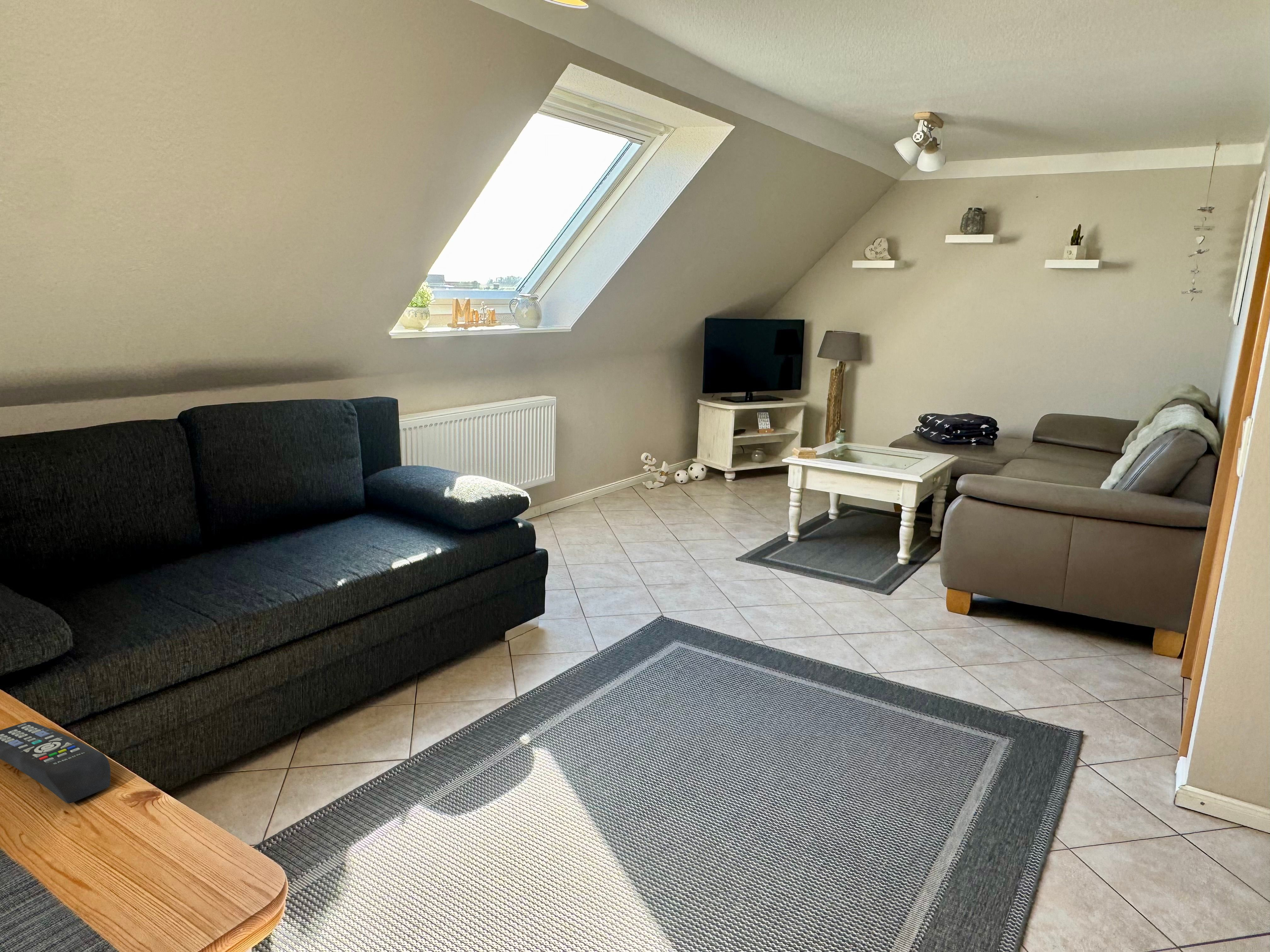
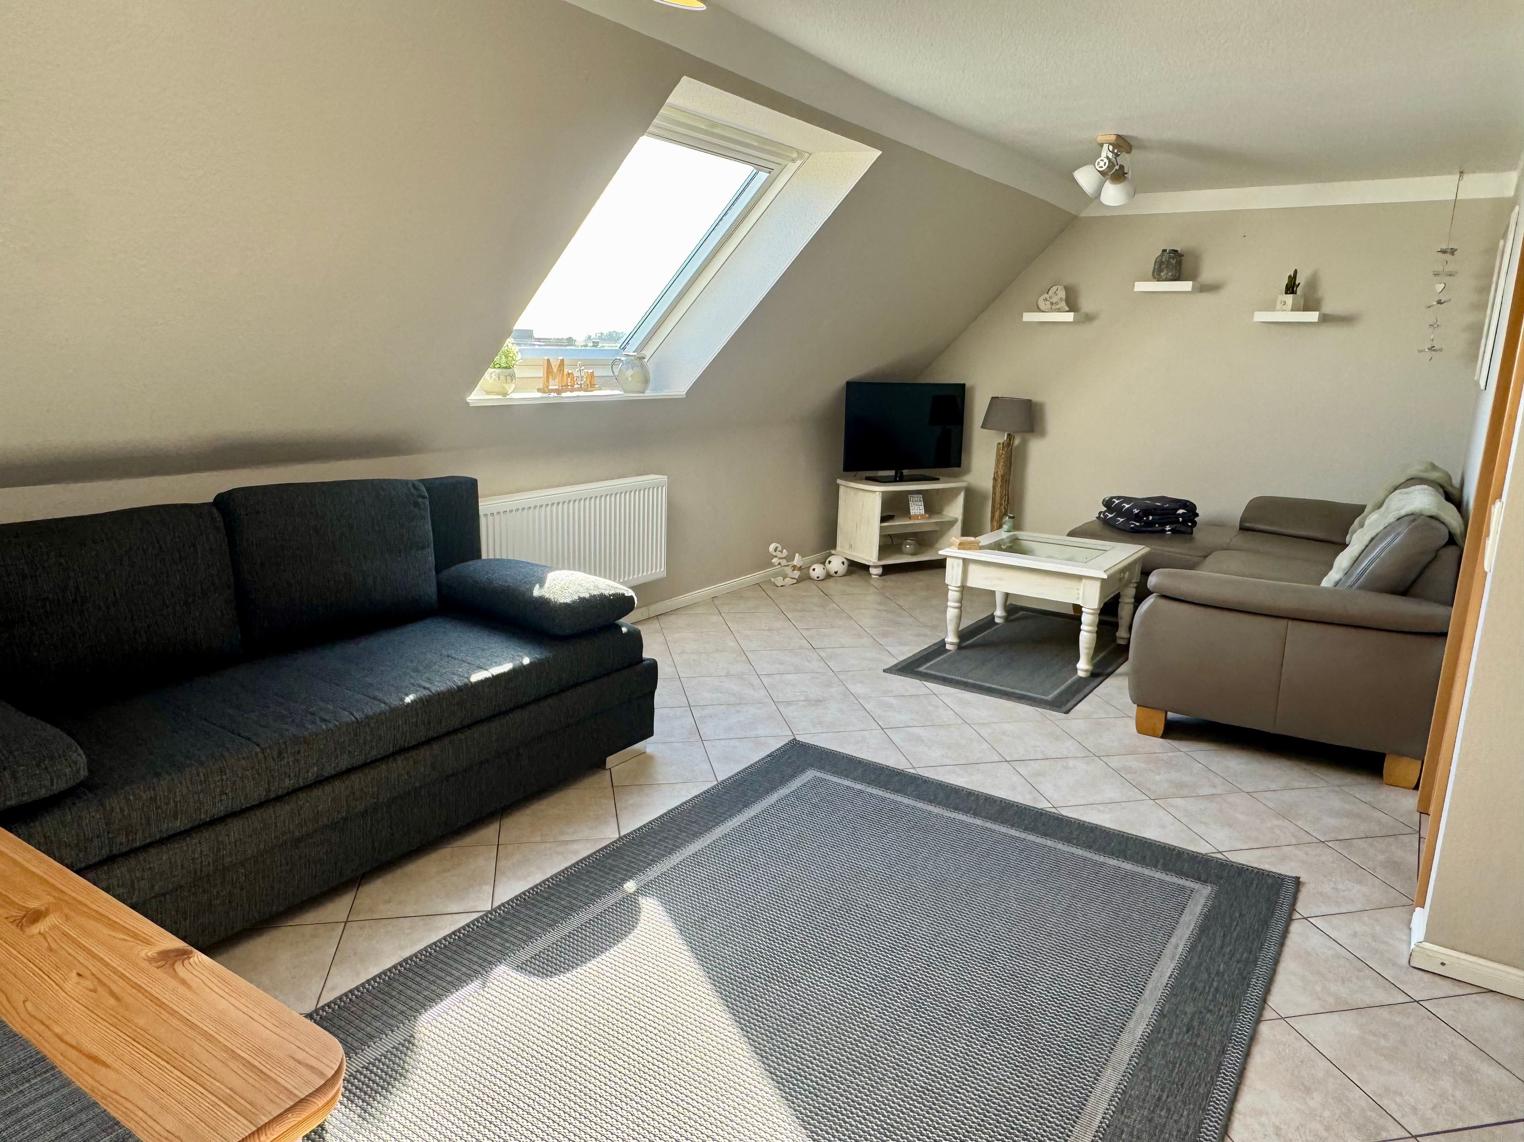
- remote control (44, 755)
